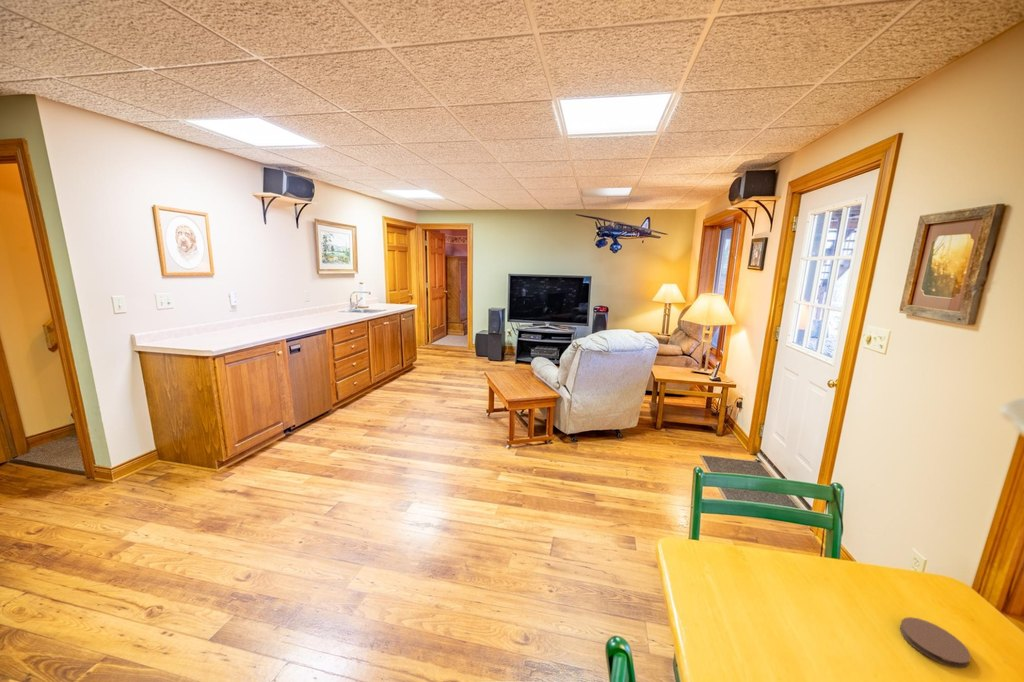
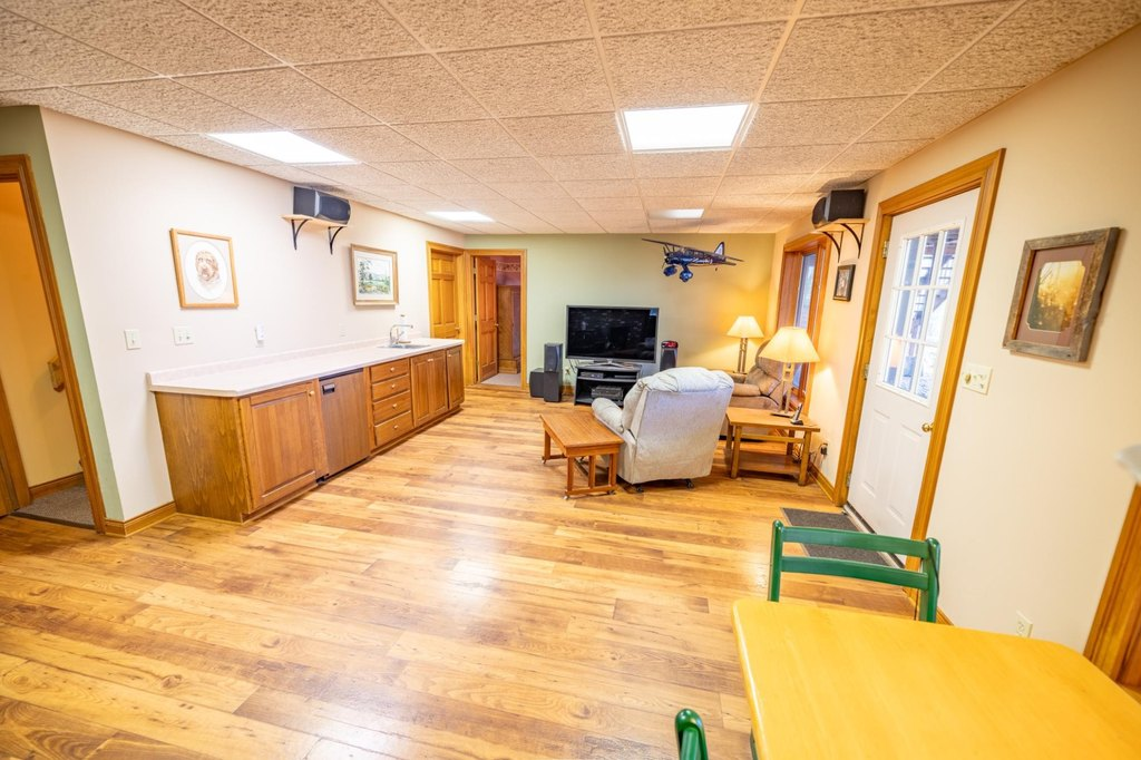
- coaster (933, 641)
